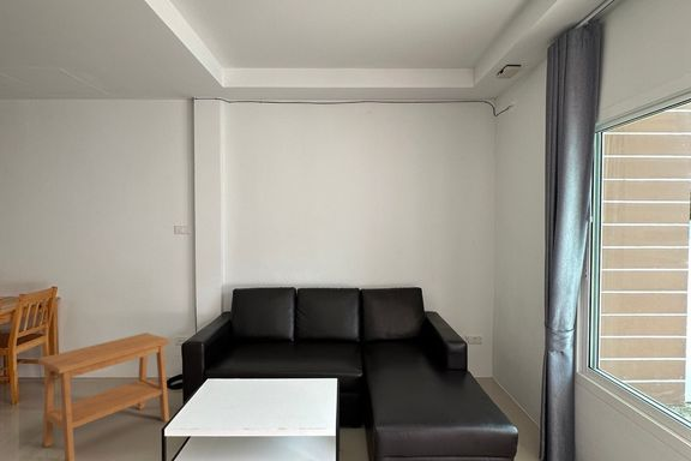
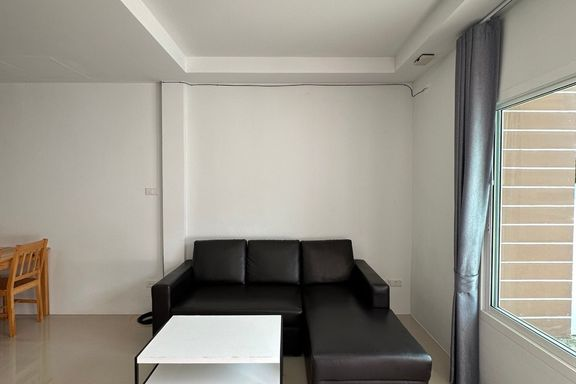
- side table (109, 390)
